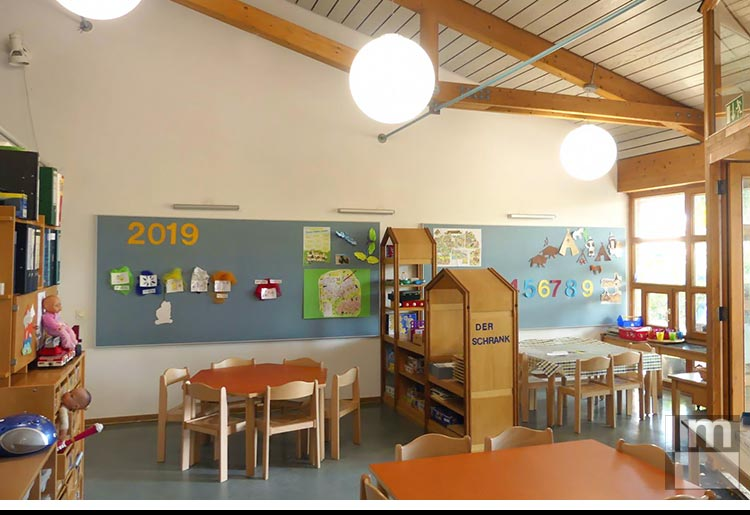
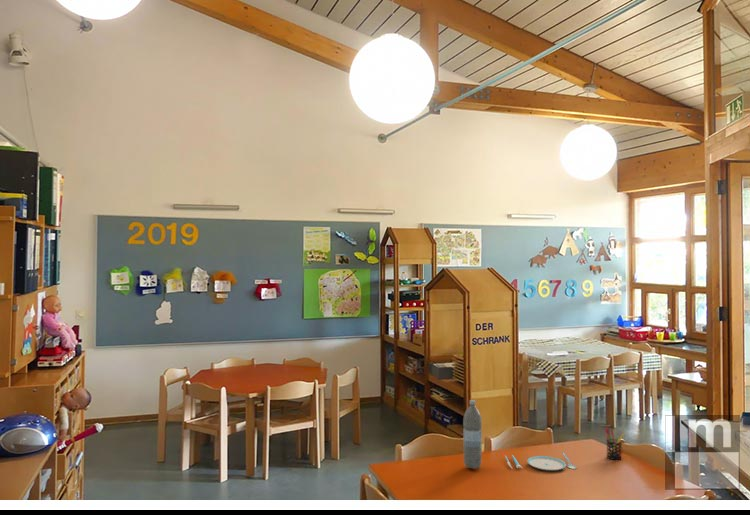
+ pen holder (612, 443)
+ plate (540, 462)
+ water bottle (472, 434)
